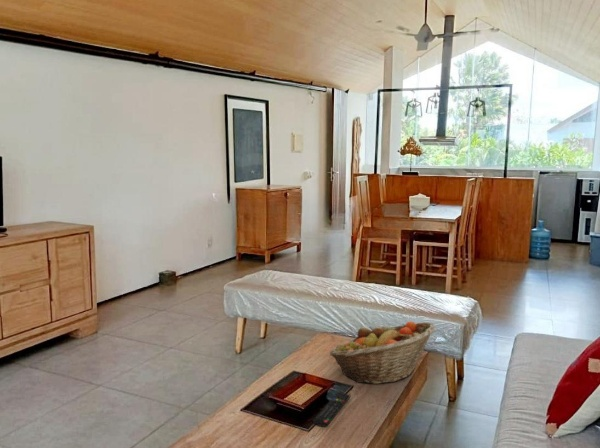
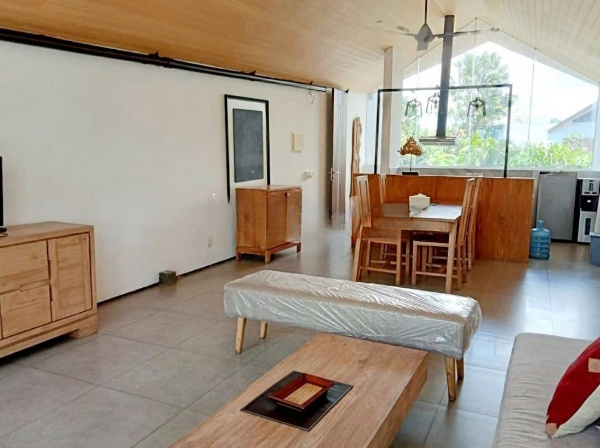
- fruit basket (383, 347)
- remote control (332, 408)
